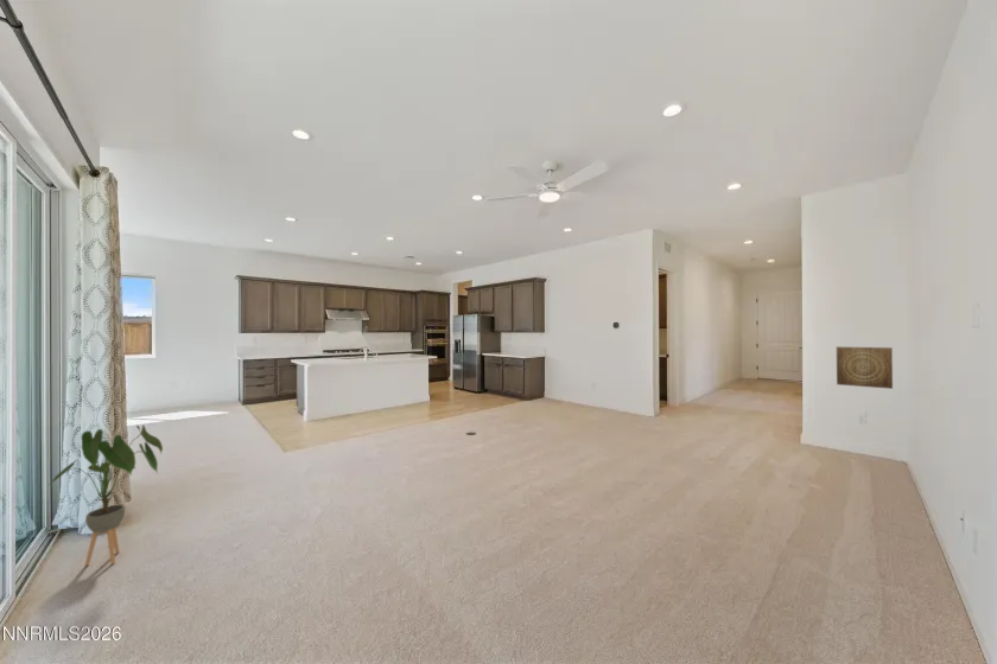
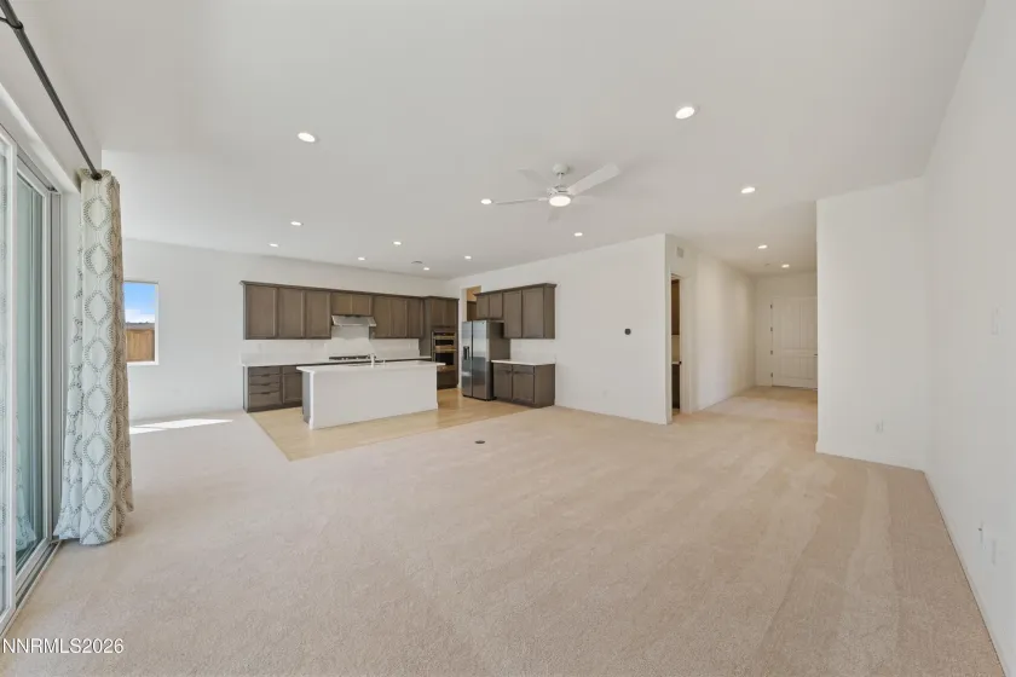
- house plant (114, 494)
- wall art (863, 366)
